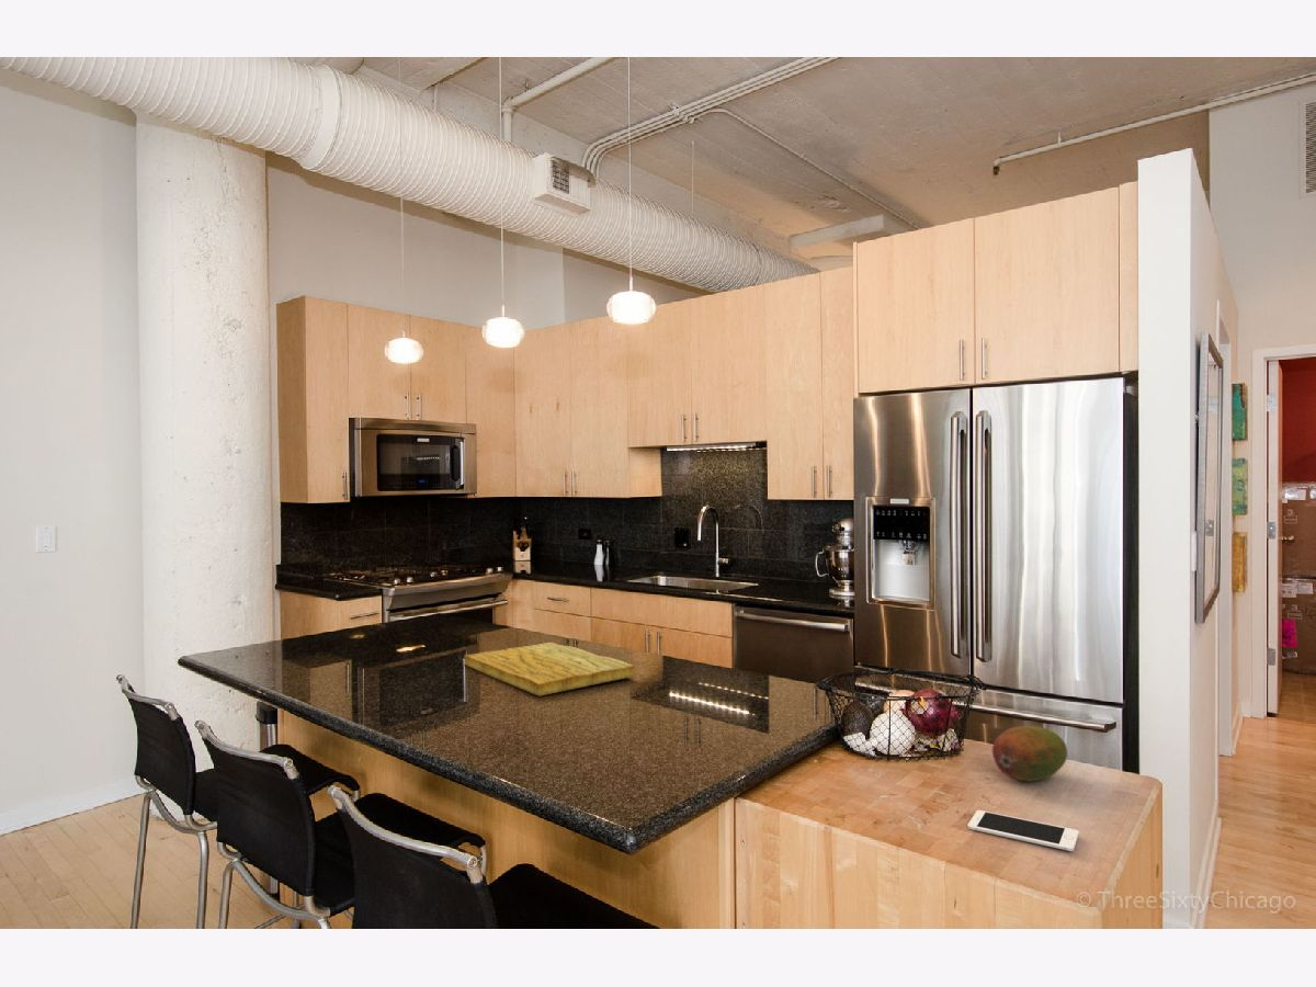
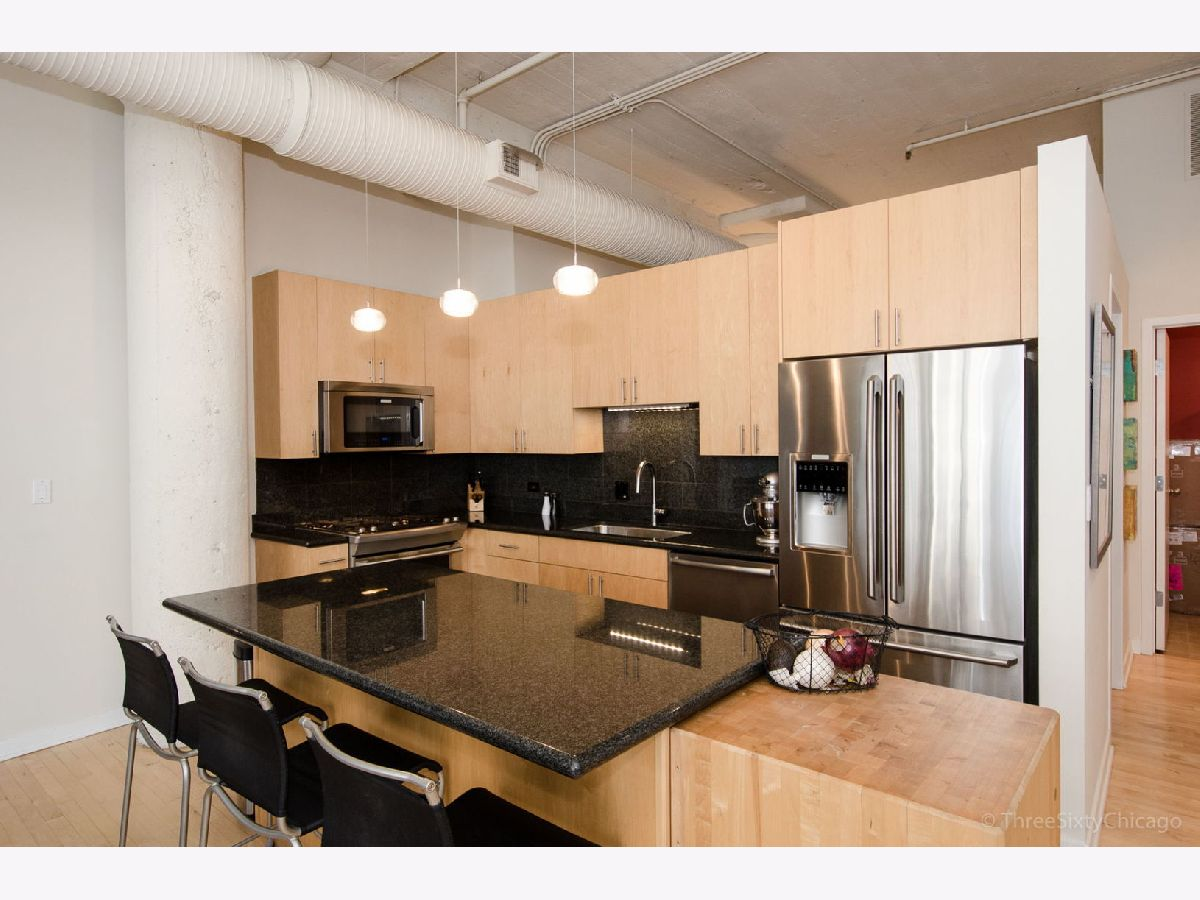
- fruit (1030, 751)
- cell phone (1022, 829)
- cutting board (545, 663)
